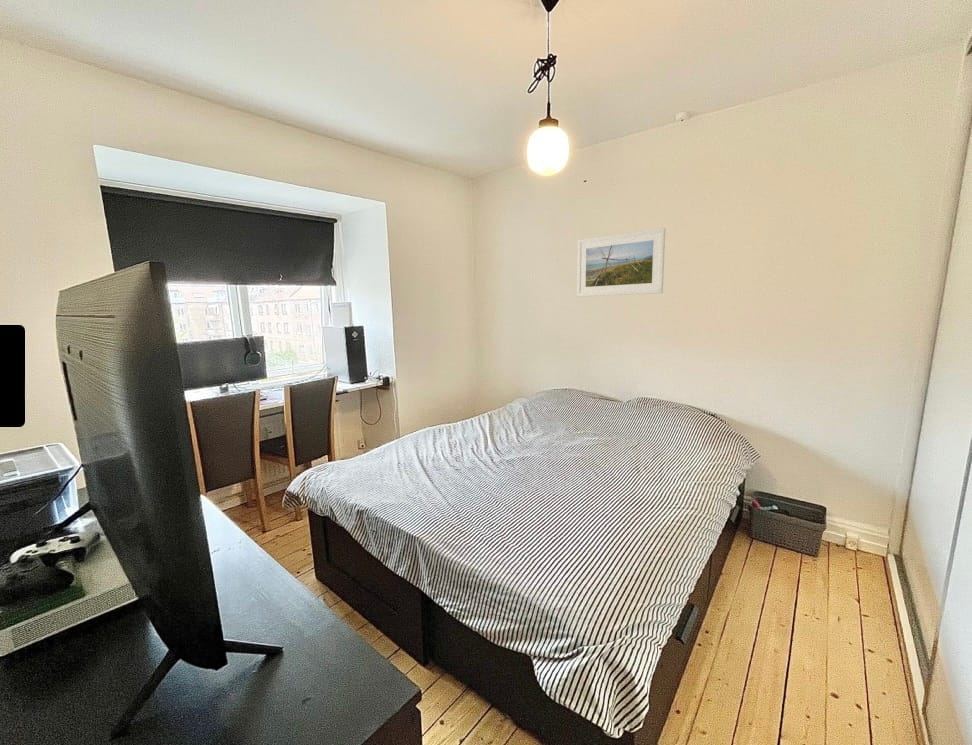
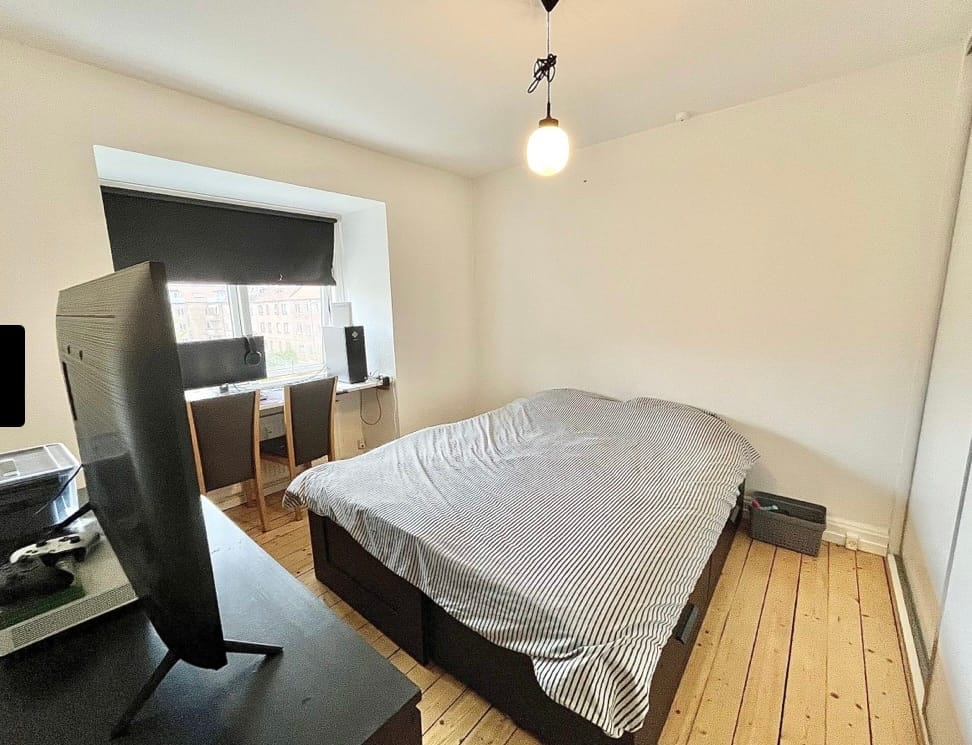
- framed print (617, 265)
